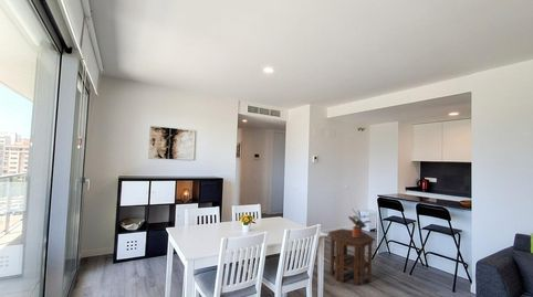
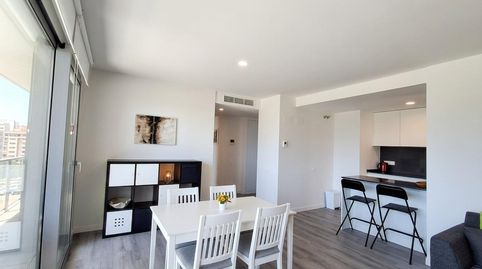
- potted plant (359, 222)
- side table (349, 255)
